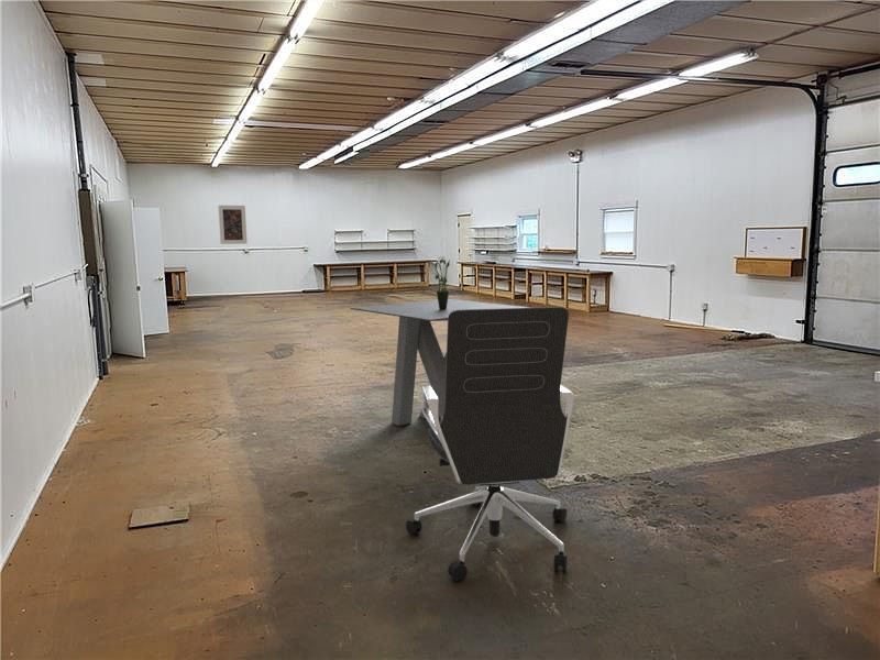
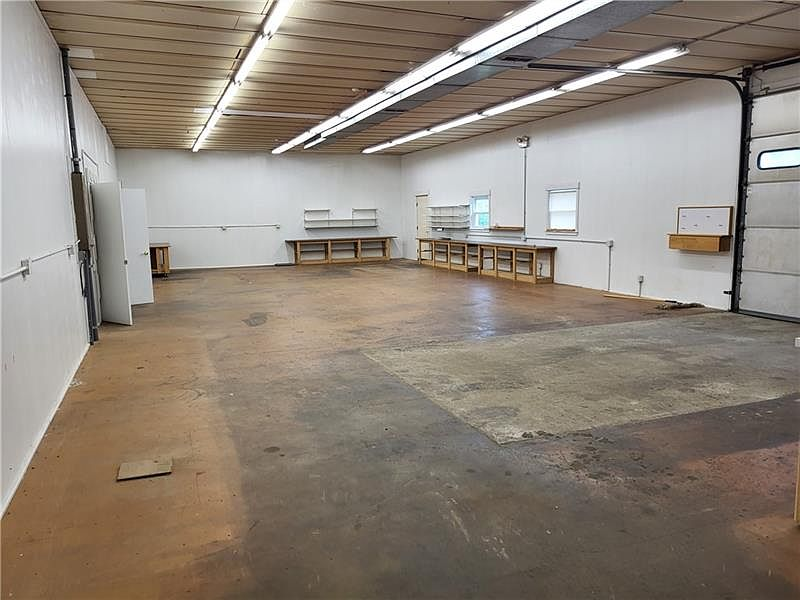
- office chair (493, 421)
- dining table (441, 367)
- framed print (232, 224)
- potted plant (439, 283)
